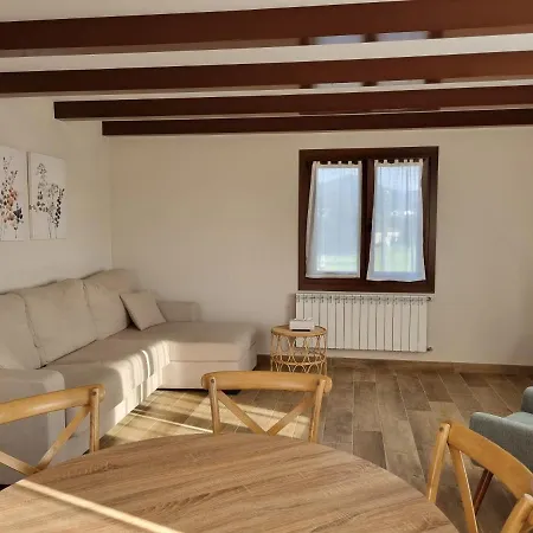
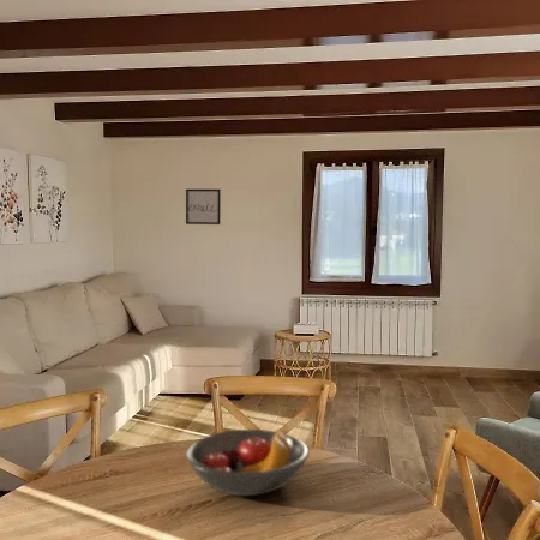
+ wall art (203, 206)
+ fruit bowl (247, 462)
